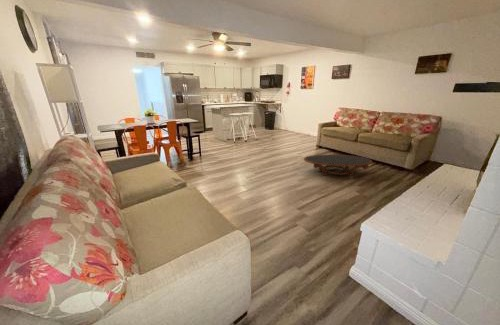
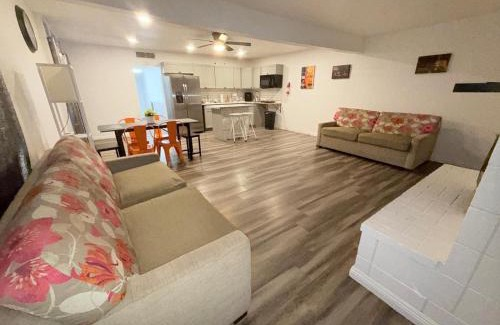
- coffee table (336, 165)
